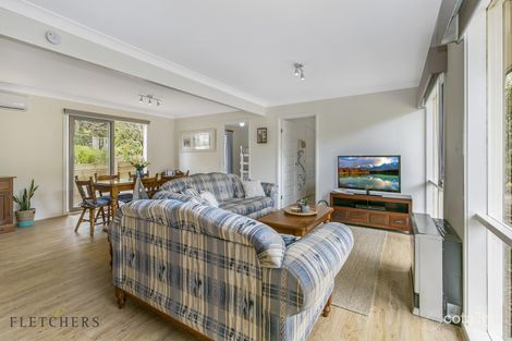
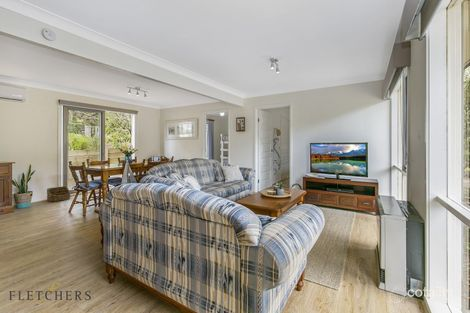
+ basket (59, 193)
